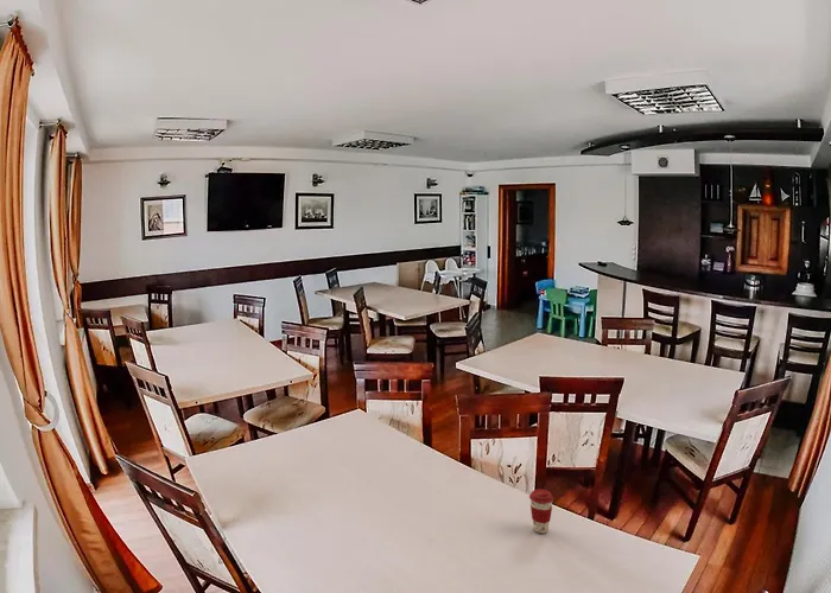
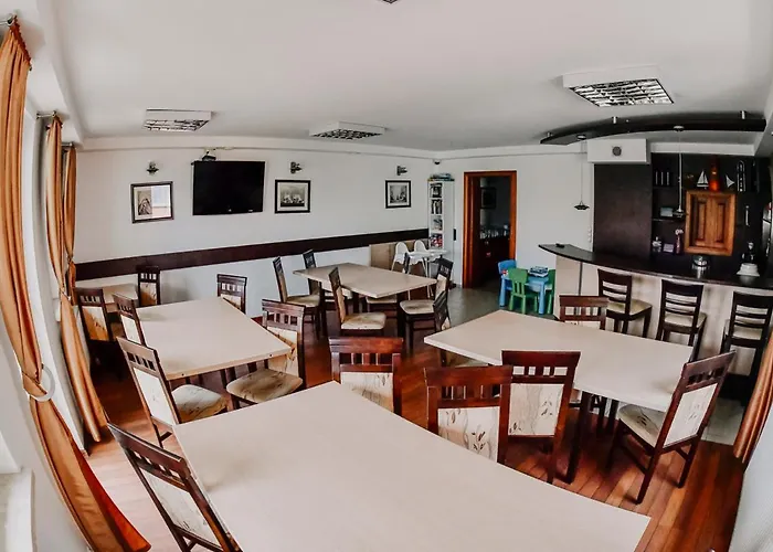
- coffee cup (540, 511)
